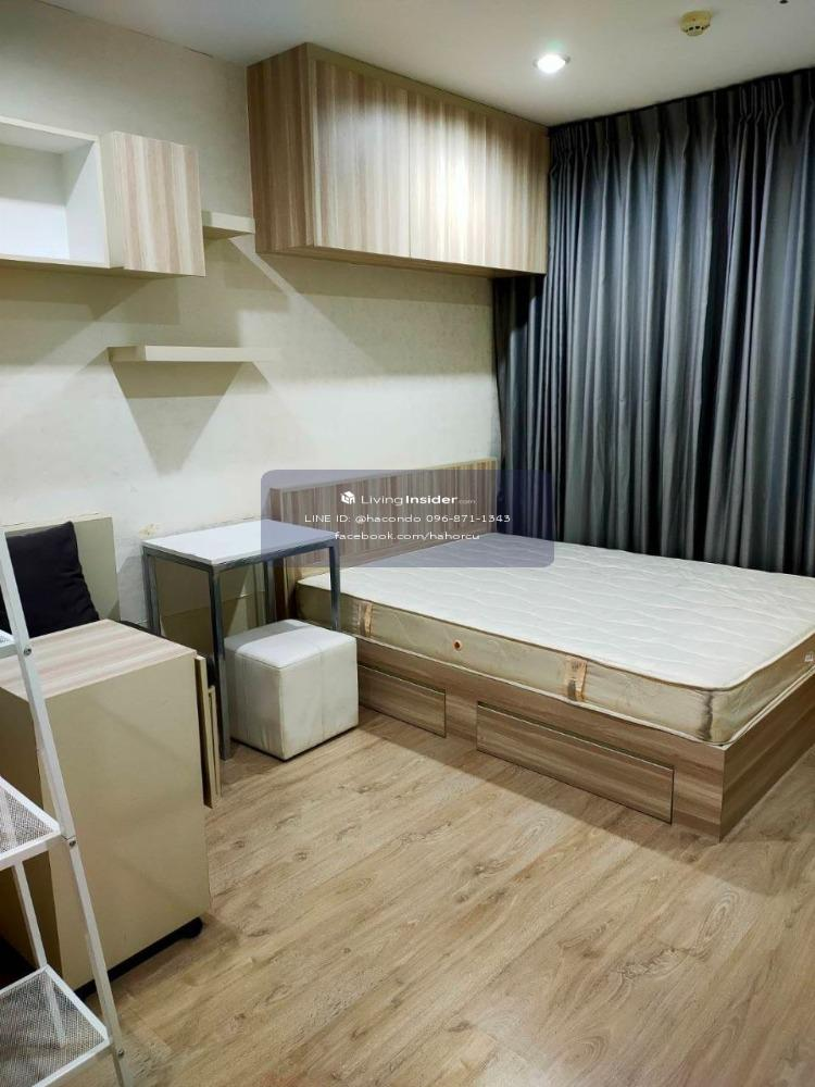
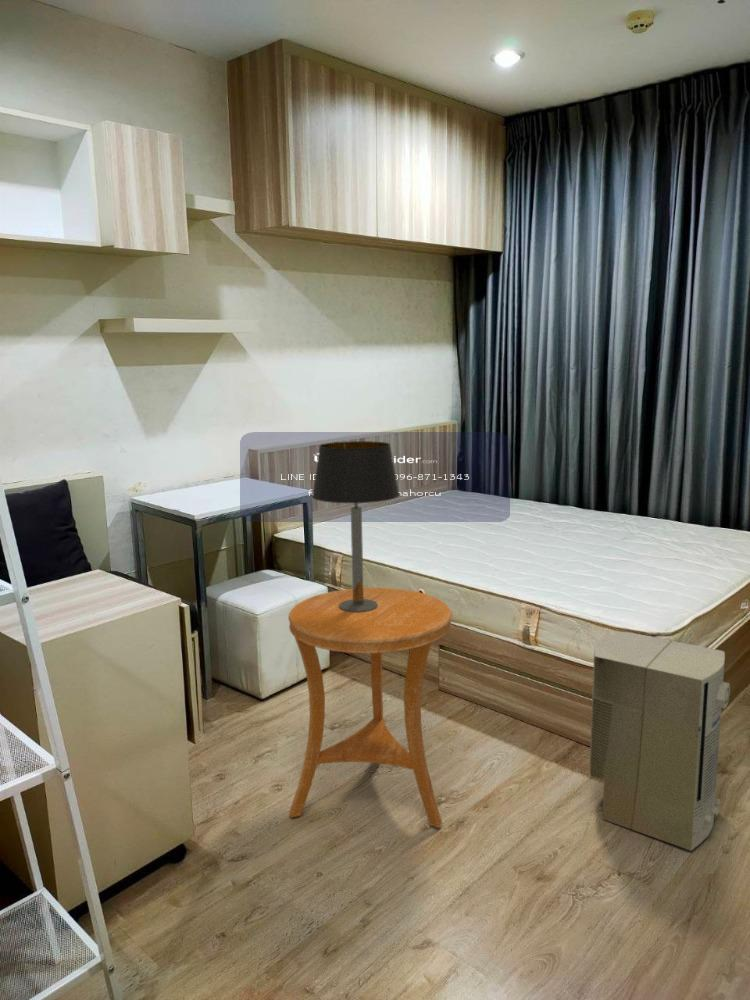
+ side table (372, 703)
+ air purifier (655, 733)
+ table lamp (356, 526)
